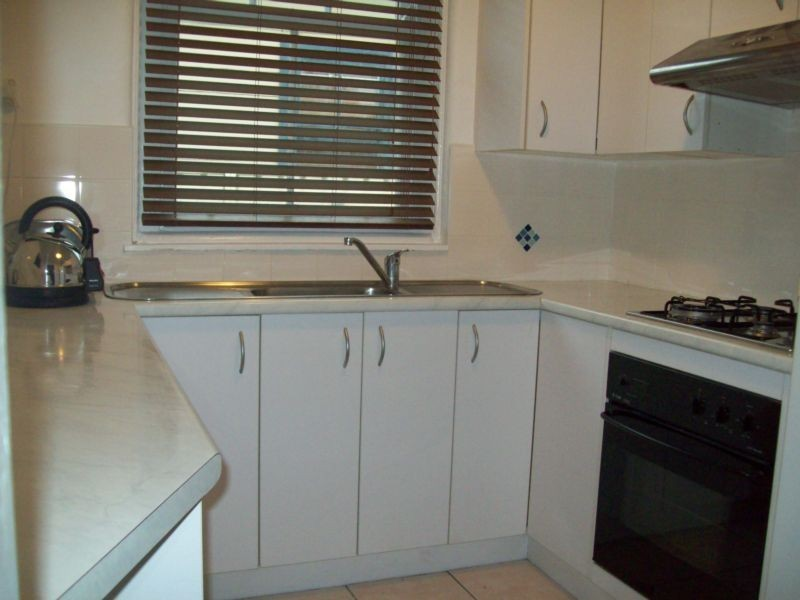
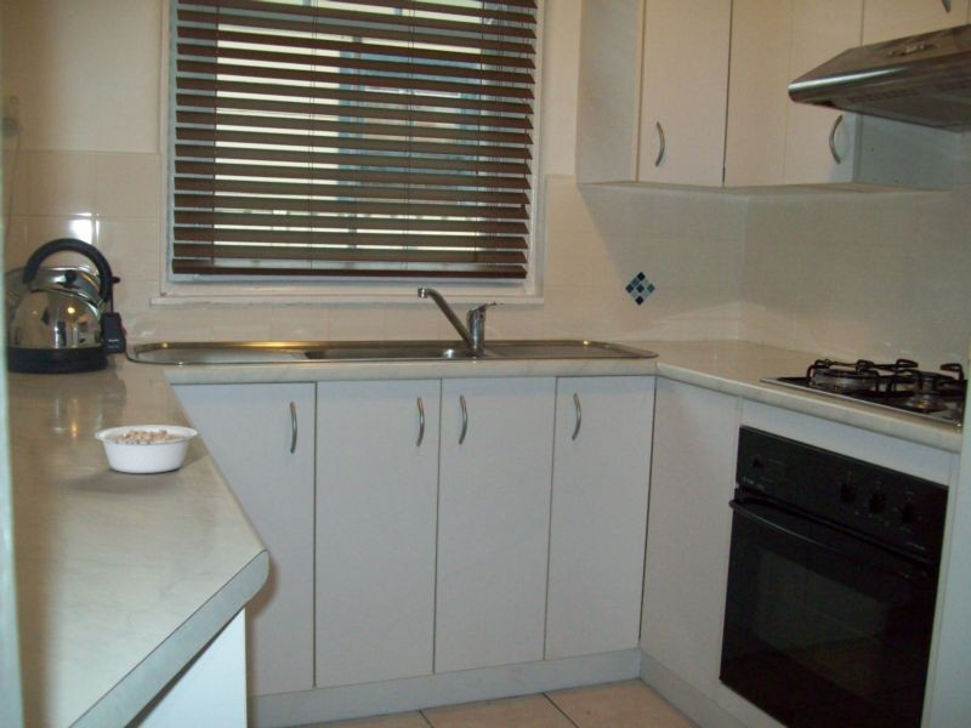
+ legume (151, 447)
